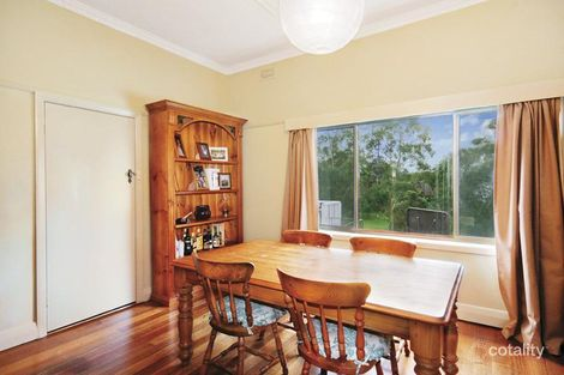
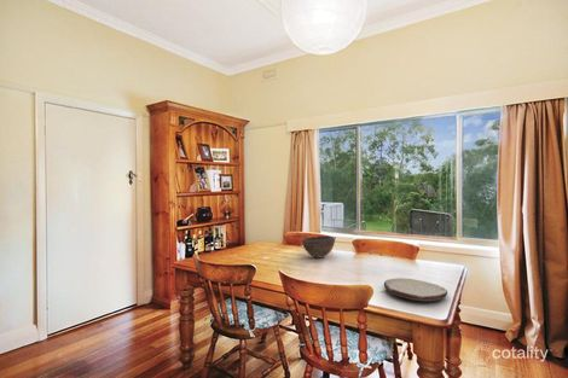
+ bowl (318, 246)
+ plate (415, 289)
